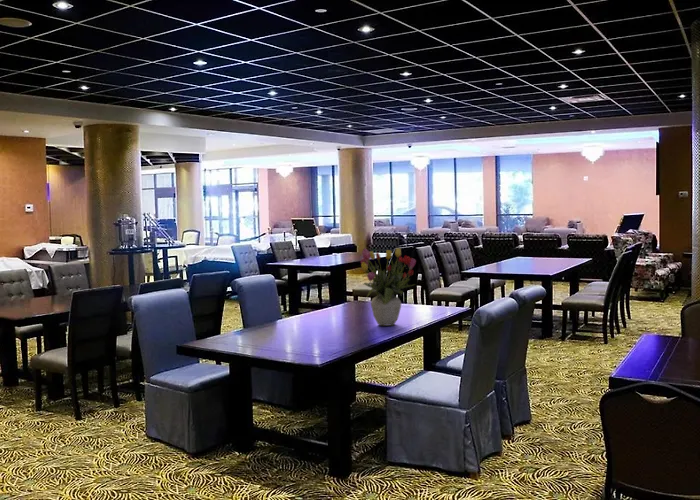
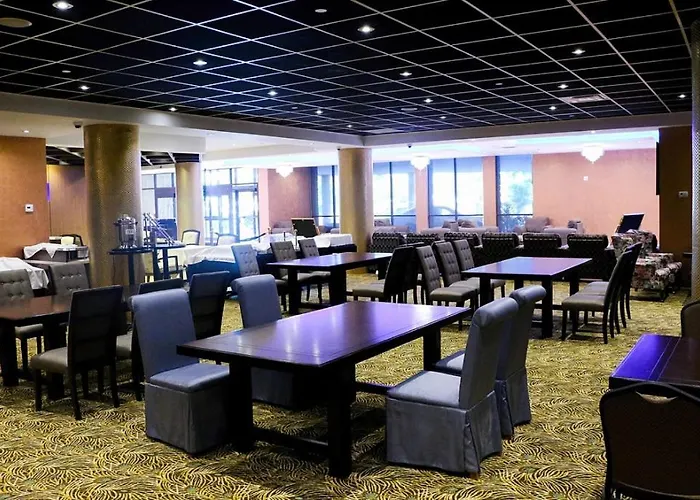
- flower arrangement (388, 286)
